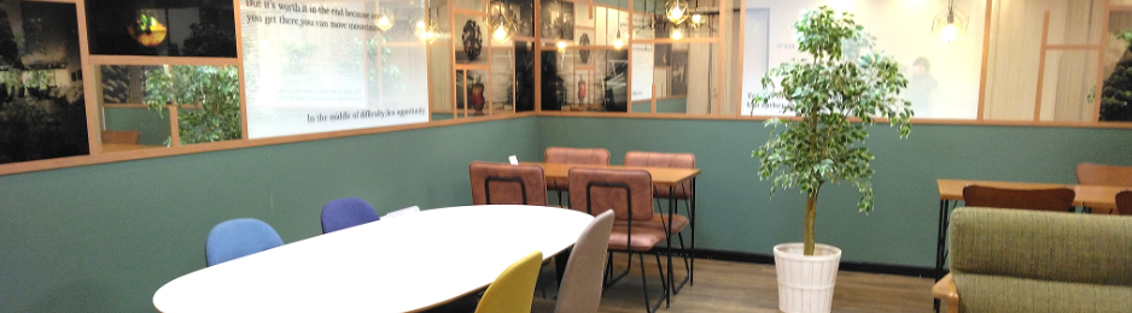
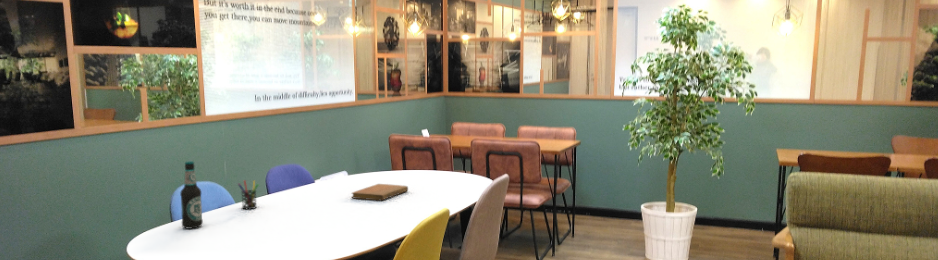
+ notebook (380, 191)
+ bottle (190, 194)
+ pen holder (249, 194)
